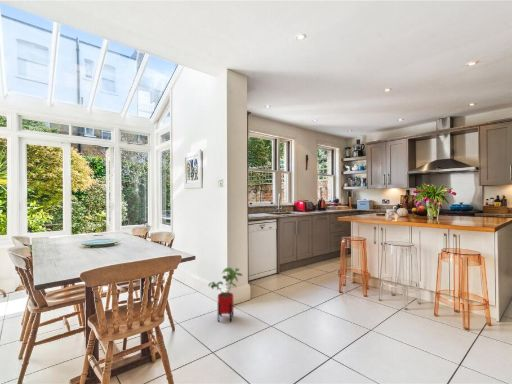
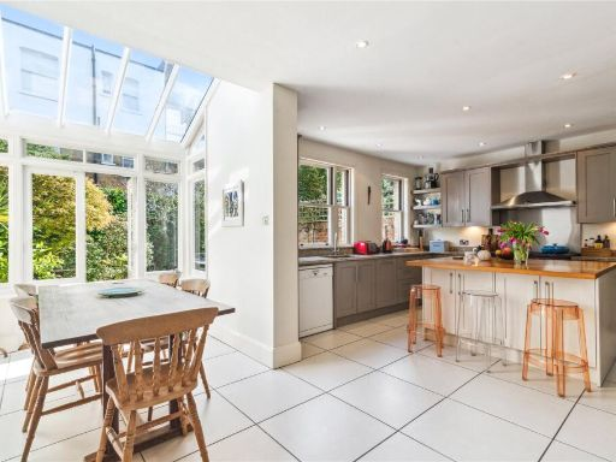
- house plant (225, 292)
